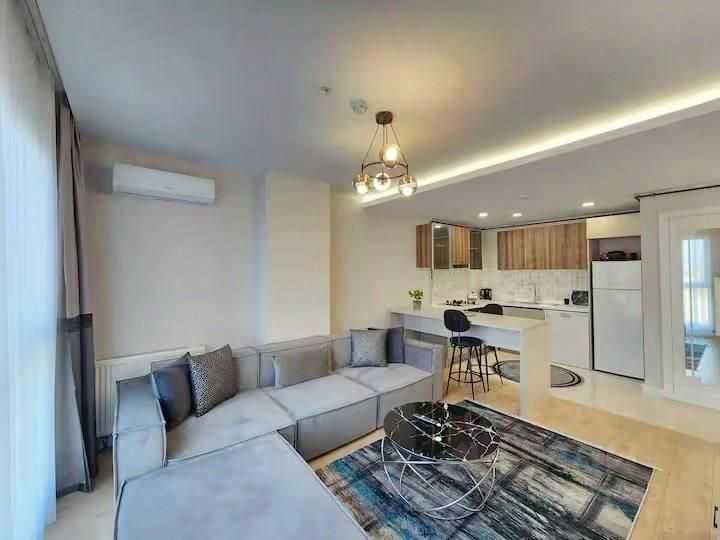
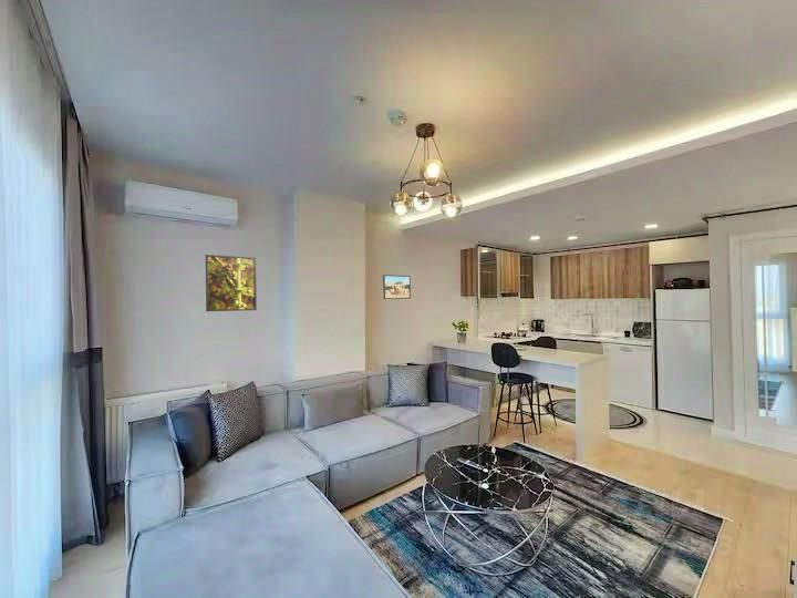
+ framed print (396, 287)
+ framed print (231, 283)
